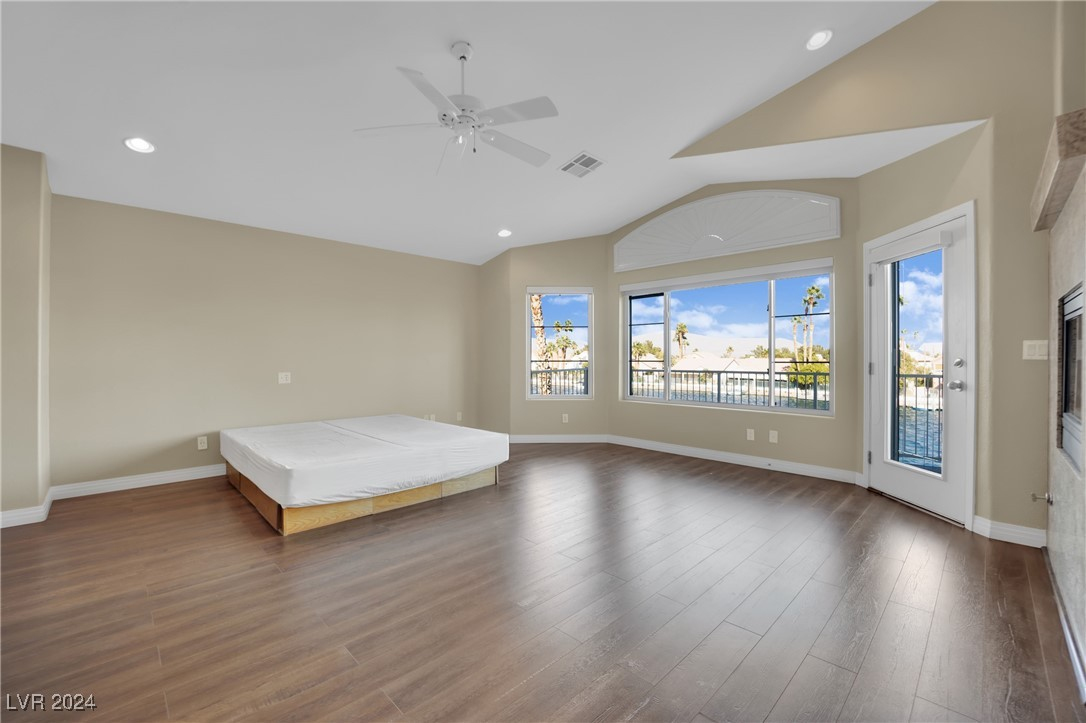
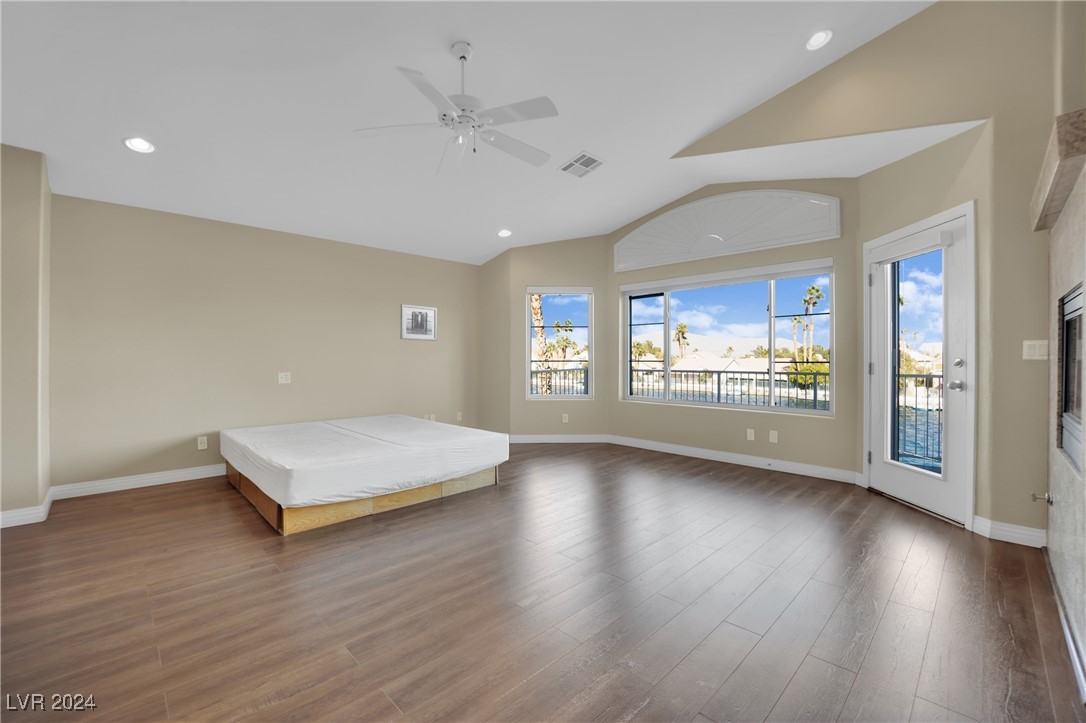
+ wall art (419, 323)
